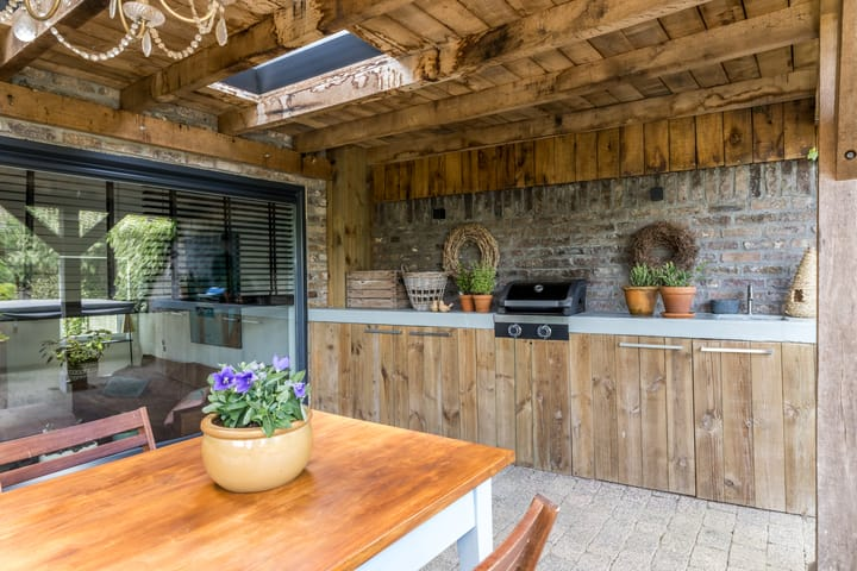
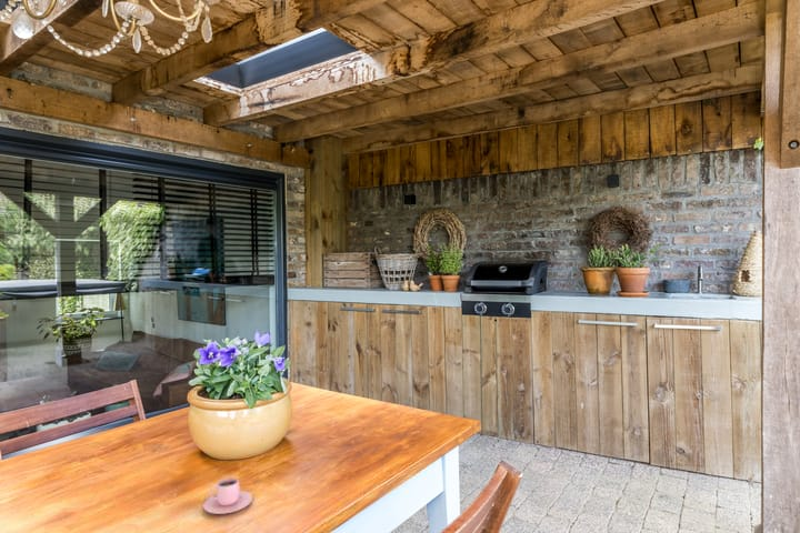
+ teacup (228, 477)
